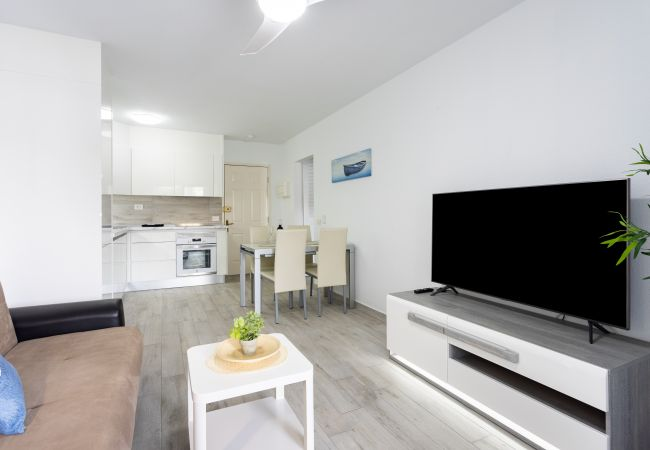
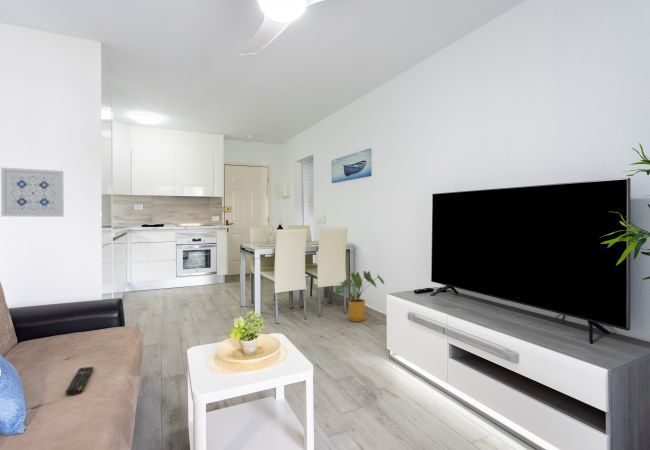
+ remote control (80, 379)
+ wall art (33, 193)
+ house plant (357, 295)
